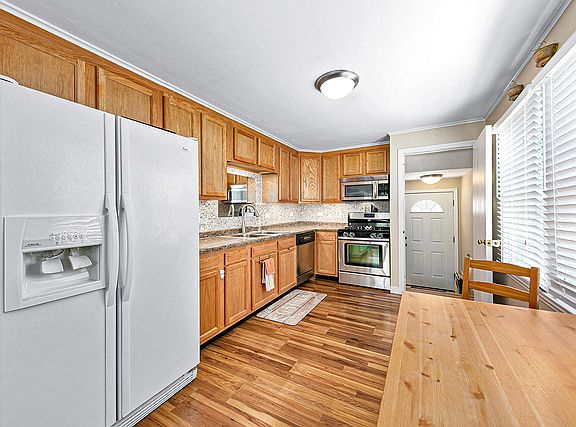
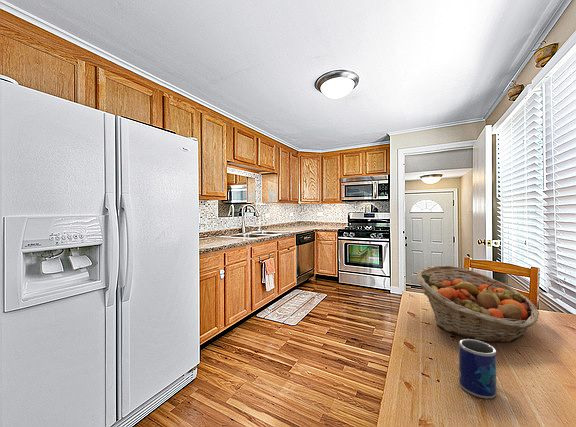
+ fruit basket (472, 298)
+ mug (479, 364)
